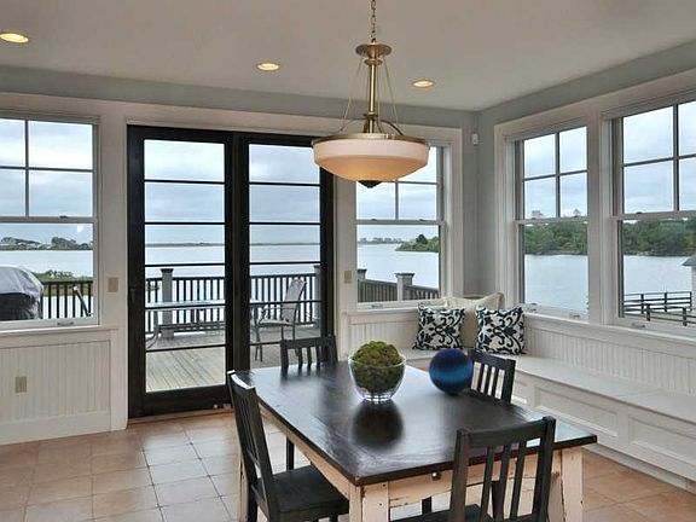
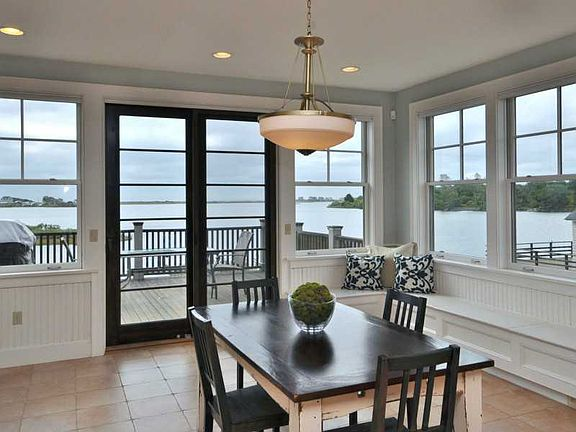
- decorative orb (451, 370)
